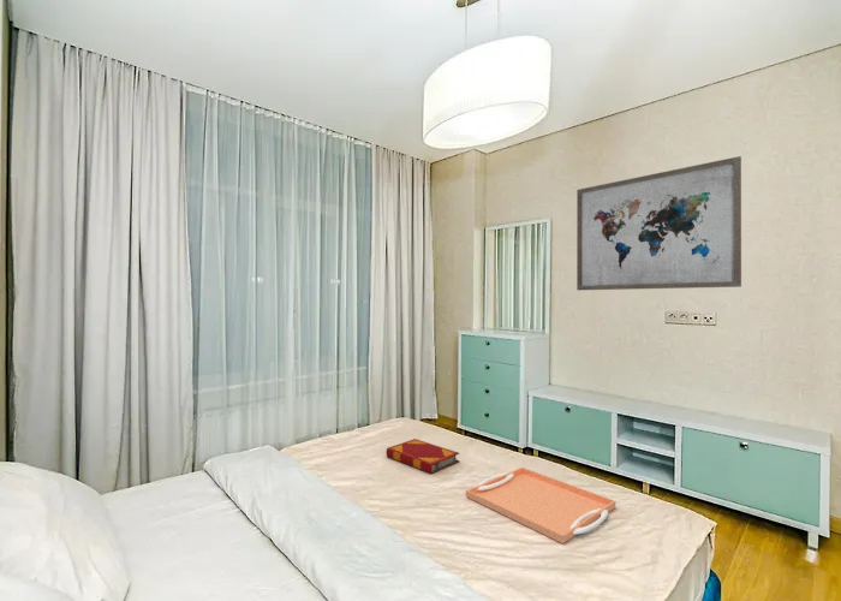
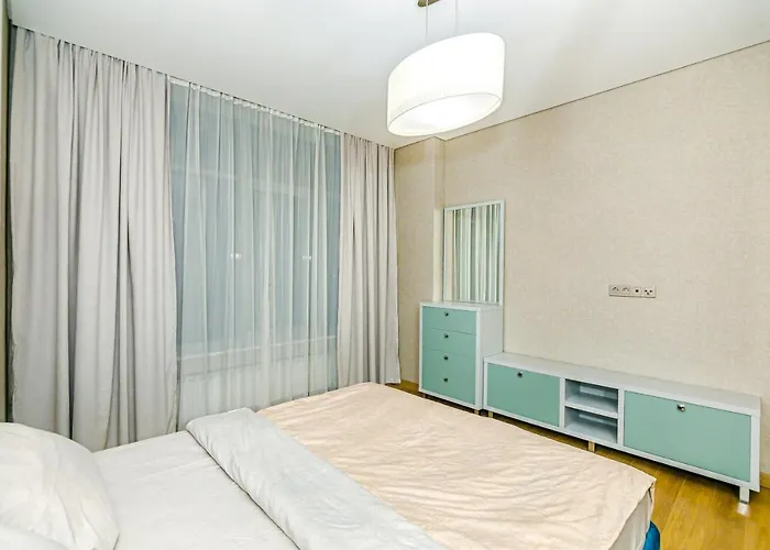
- wall art (648, 232)
- hardback book (422, 454)
- serving tray (538, 498)
